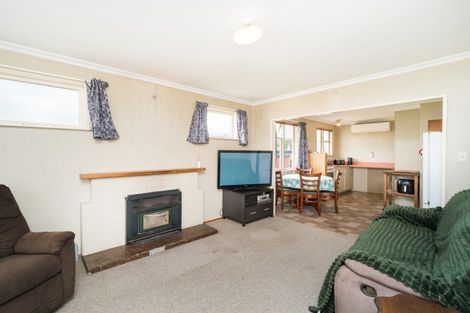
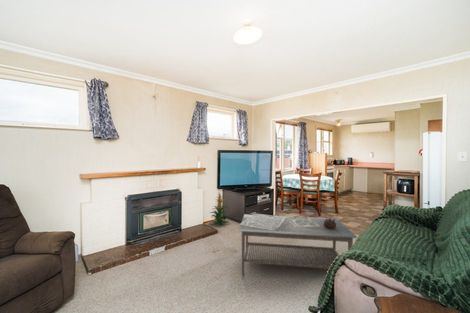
+ coffee table (291, 238)
+ indoor plant (219, 207)
